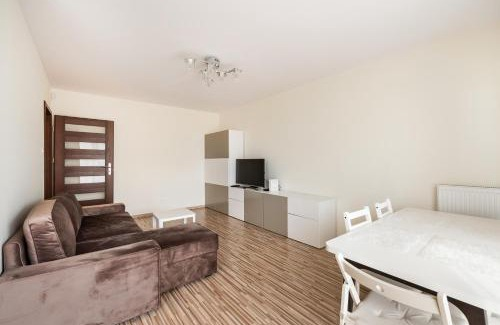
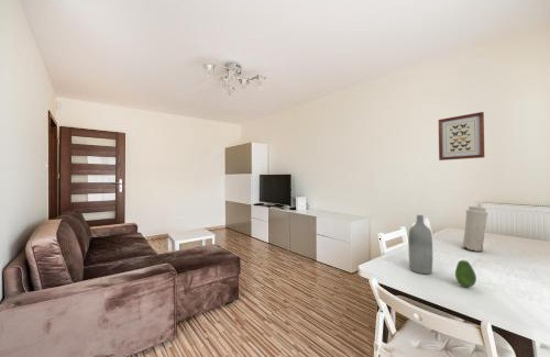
+ vase (474, 227)
+ wall art (460, 137)
+ bottle (420, 243)
+ fruit (465, 274)
